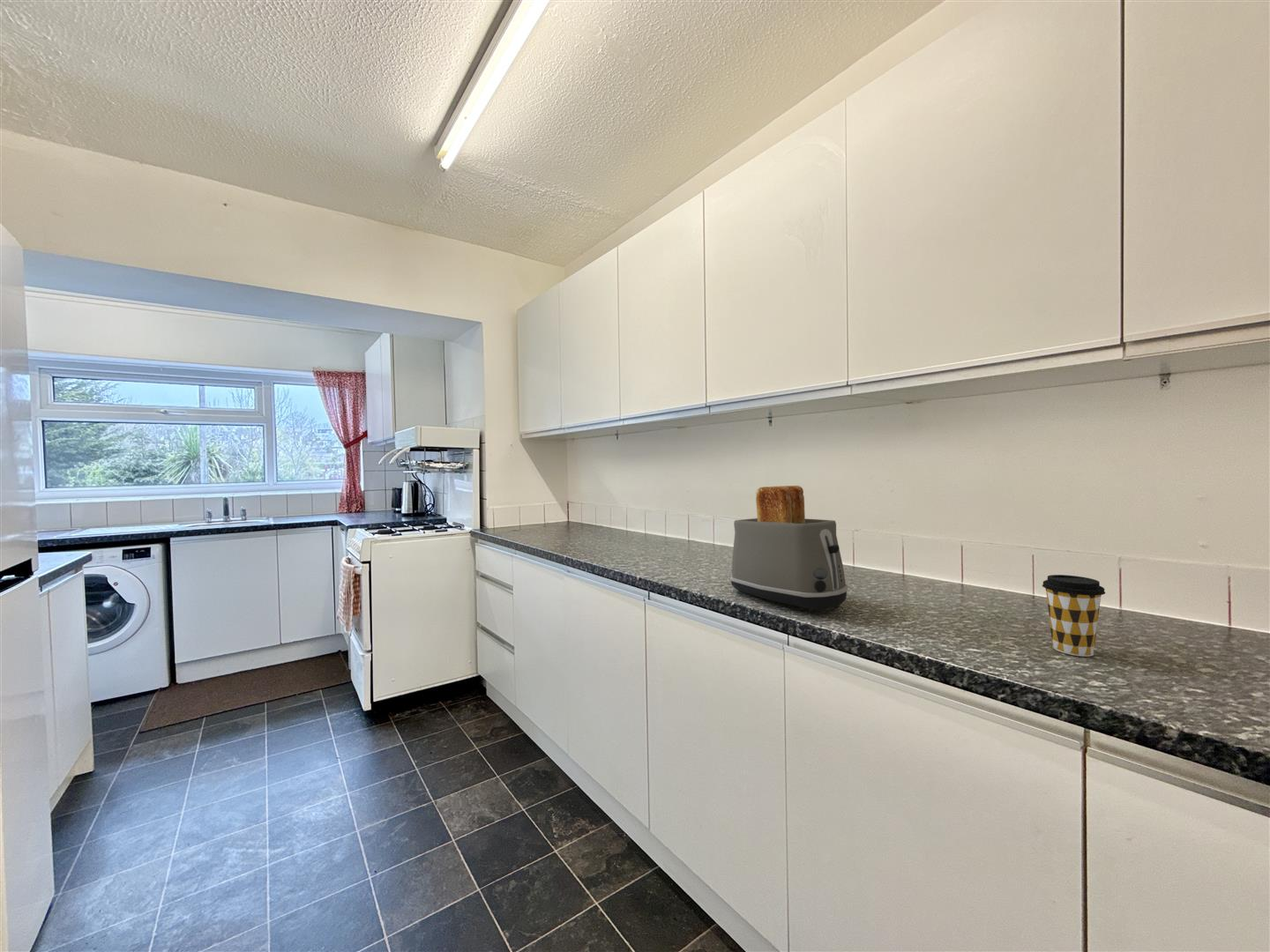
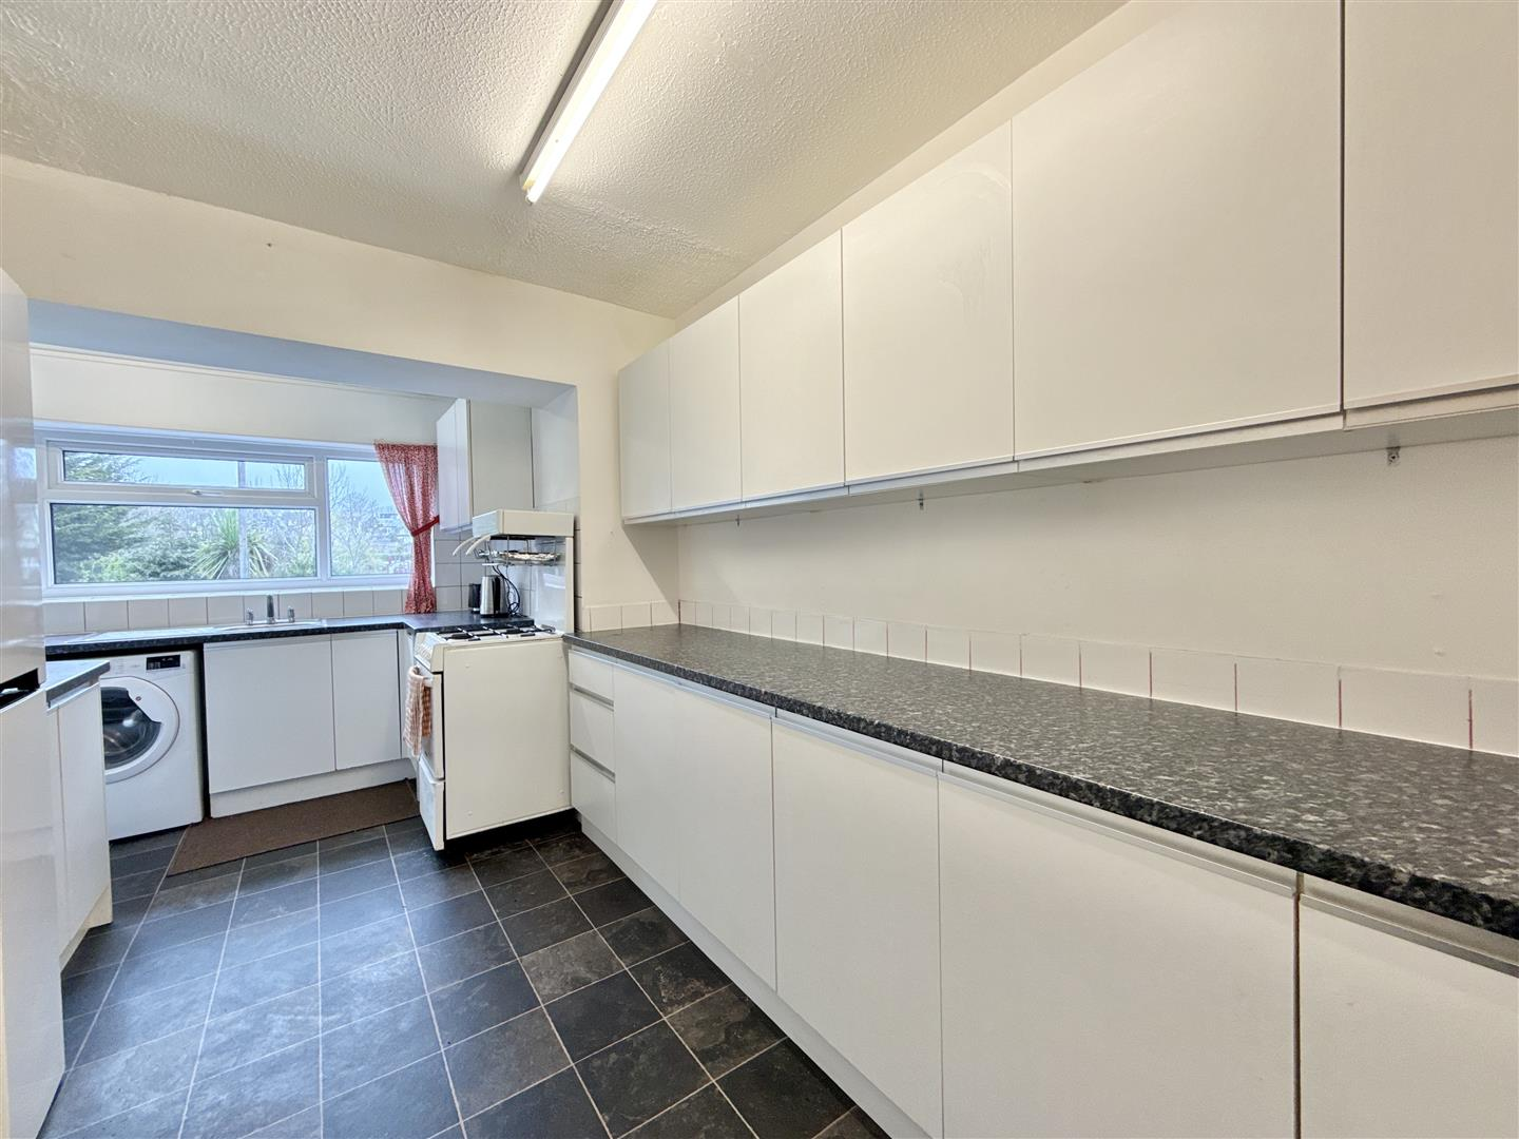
- coffee cup (1072, 614)
- toaster (784, 542)
